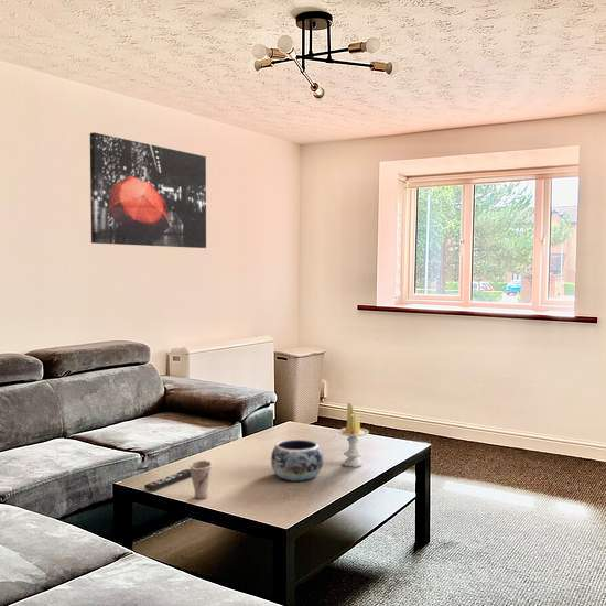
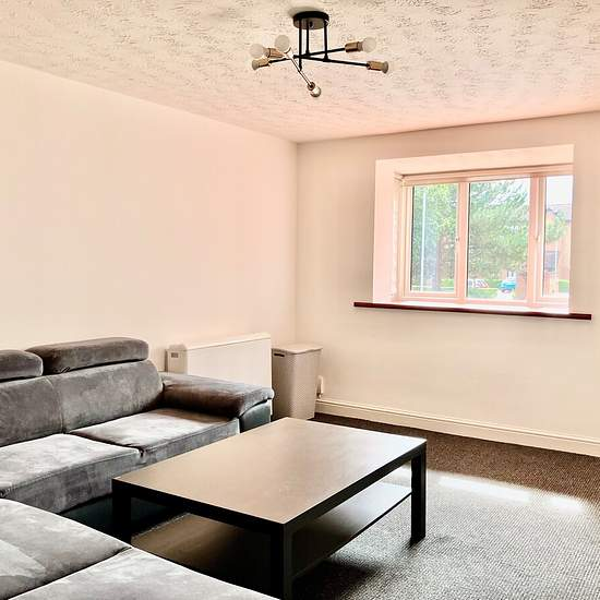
- decorative bowl (296, 459)
- cup (201, 480)
- remote control (171, 479)
- wall art (153, 195)
- candle (353, 433)
